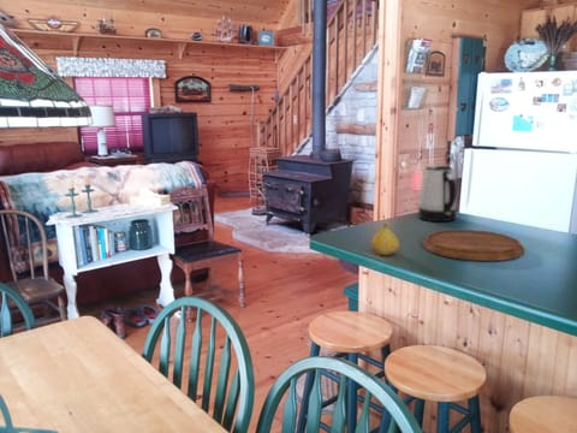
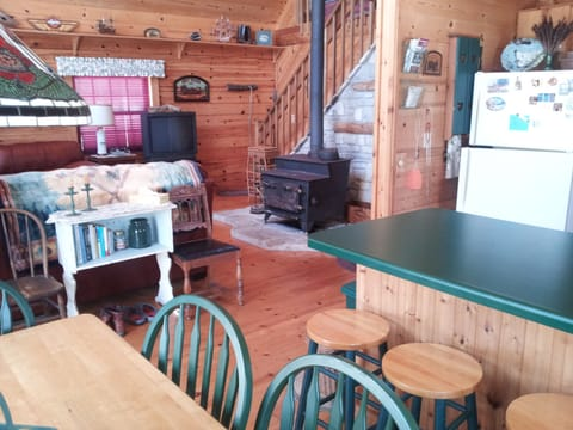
- cutting board (471, 243)
- fruit (385, 238)
- kettle (440, 192)
